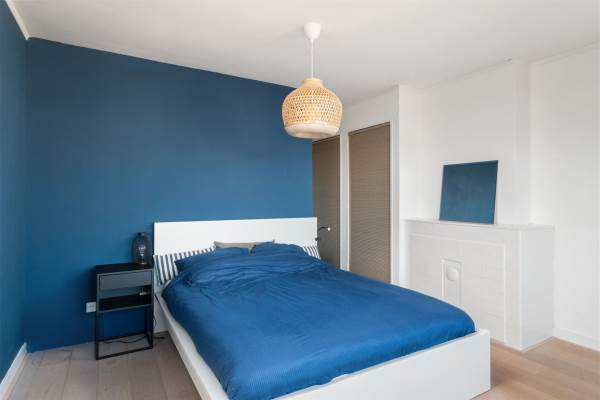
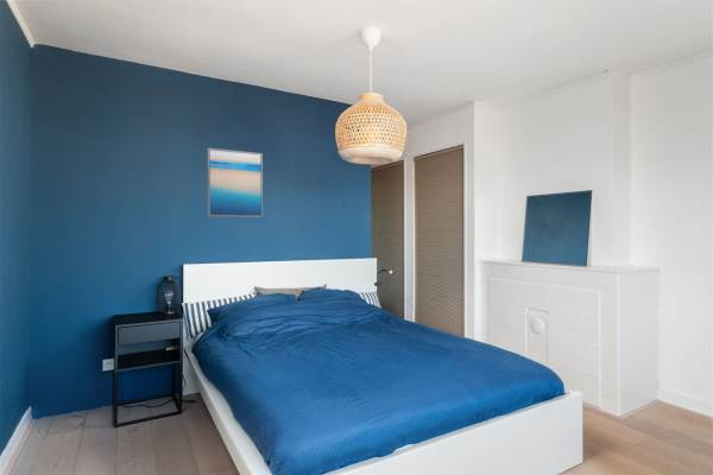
+ wall art (235, 183)
